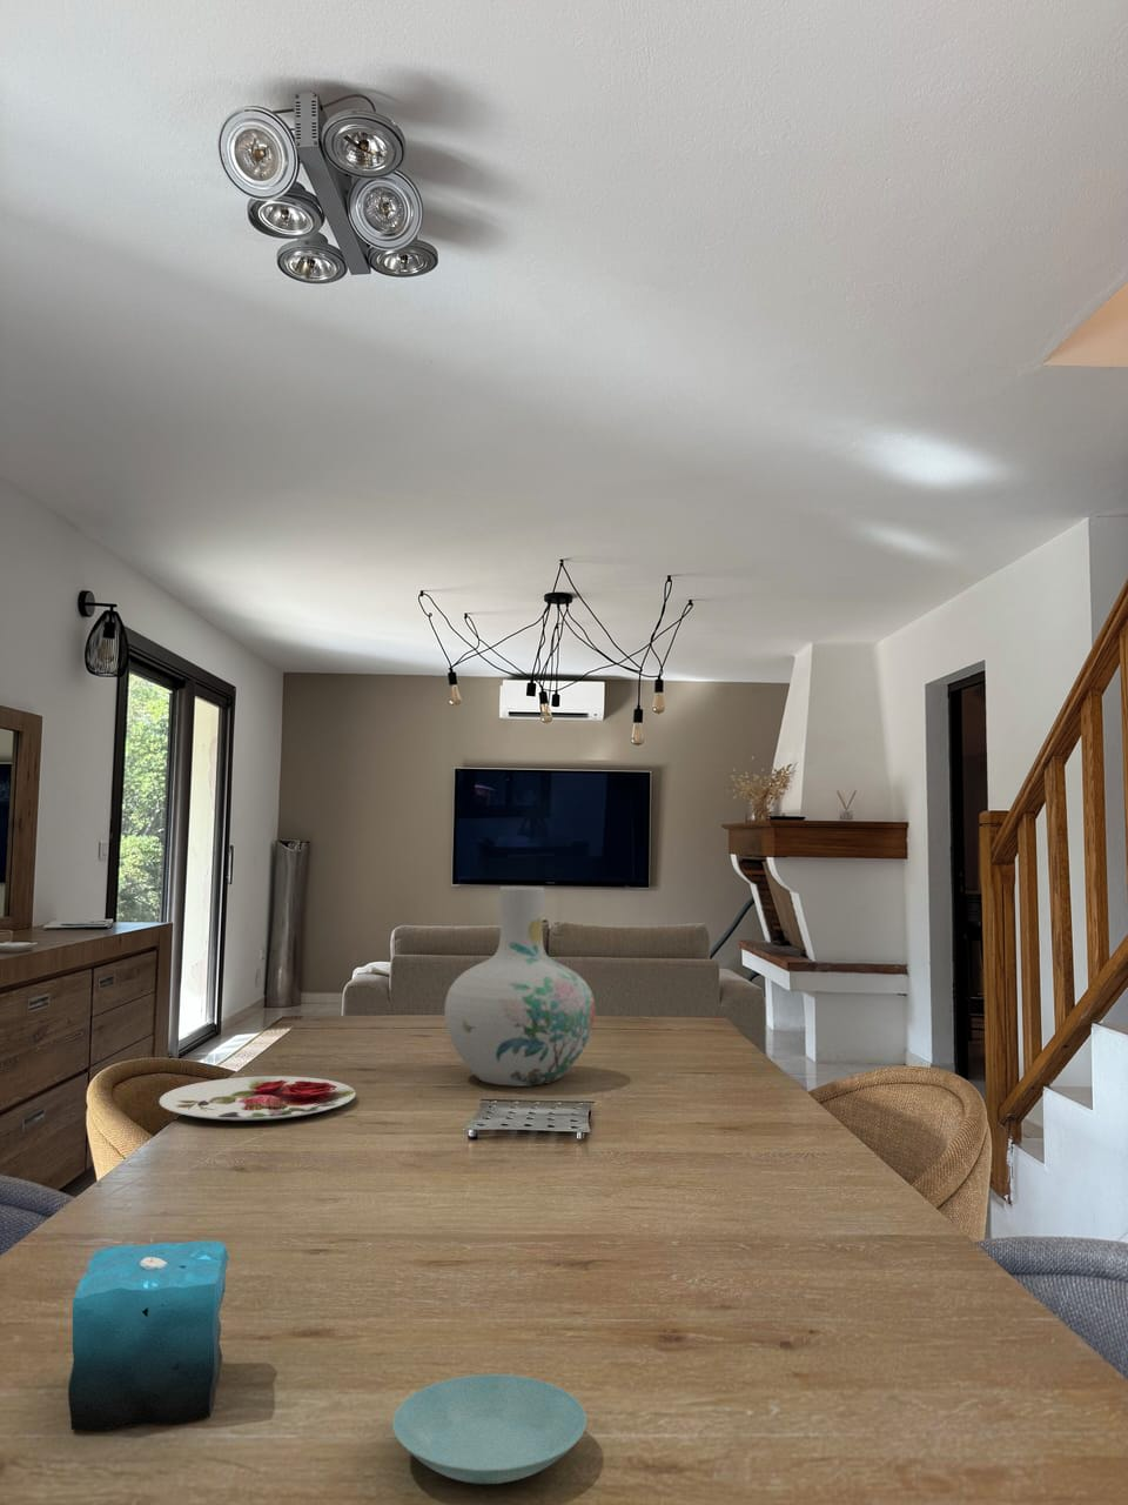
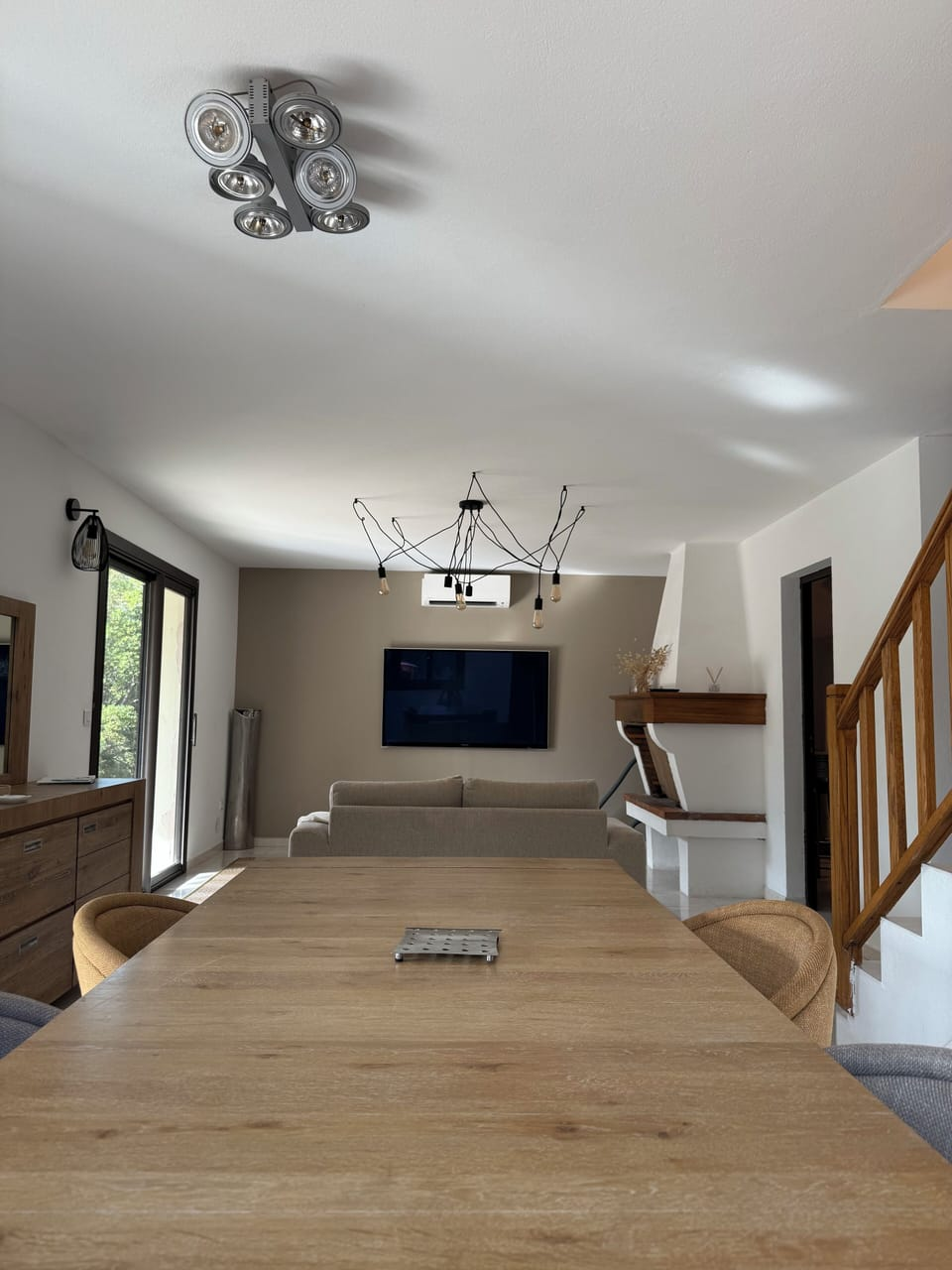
- plate (258, 1094)
- saucer (489, 1435)
- vase (519, 981)
- candle (153, 1300)
